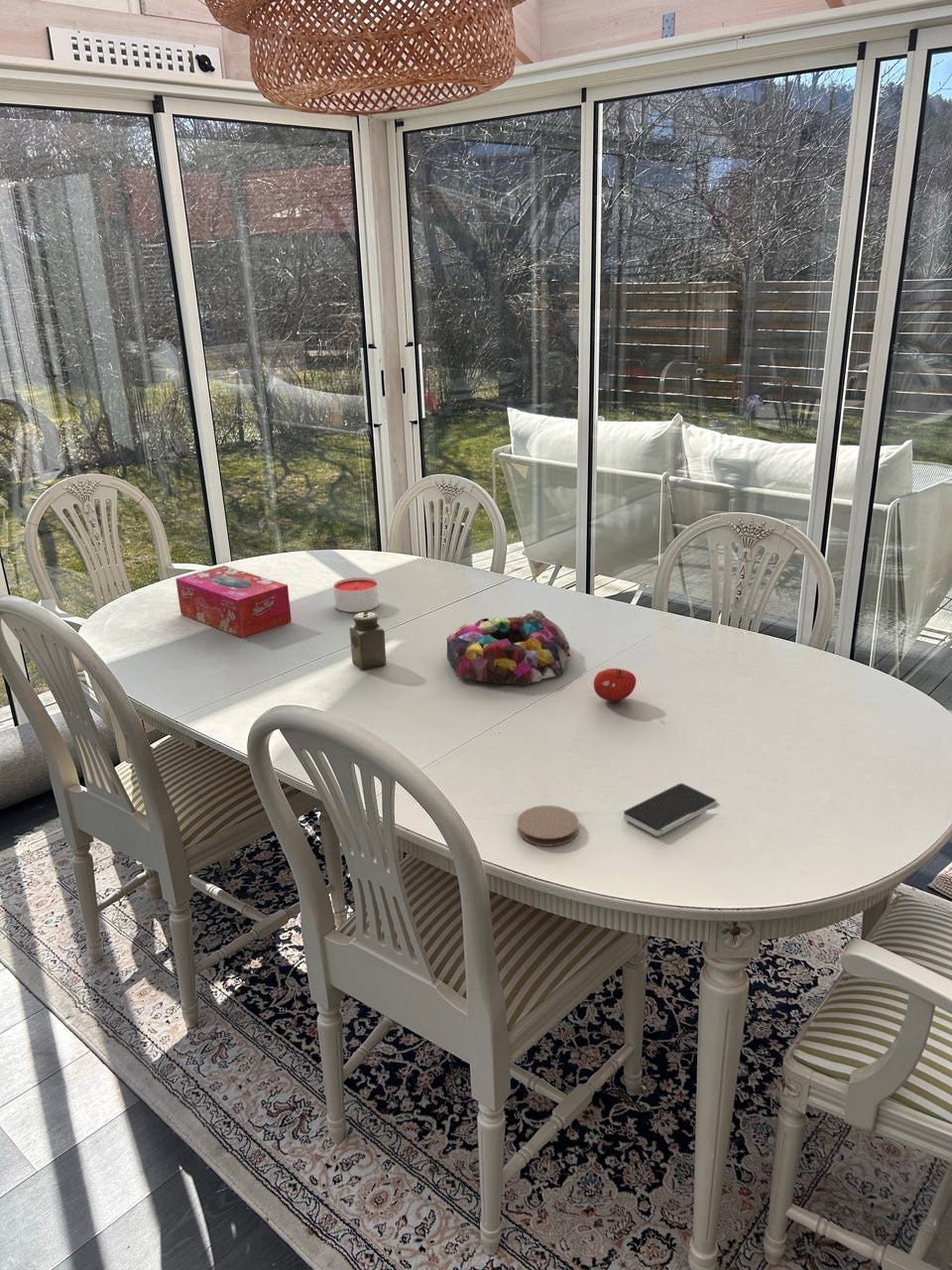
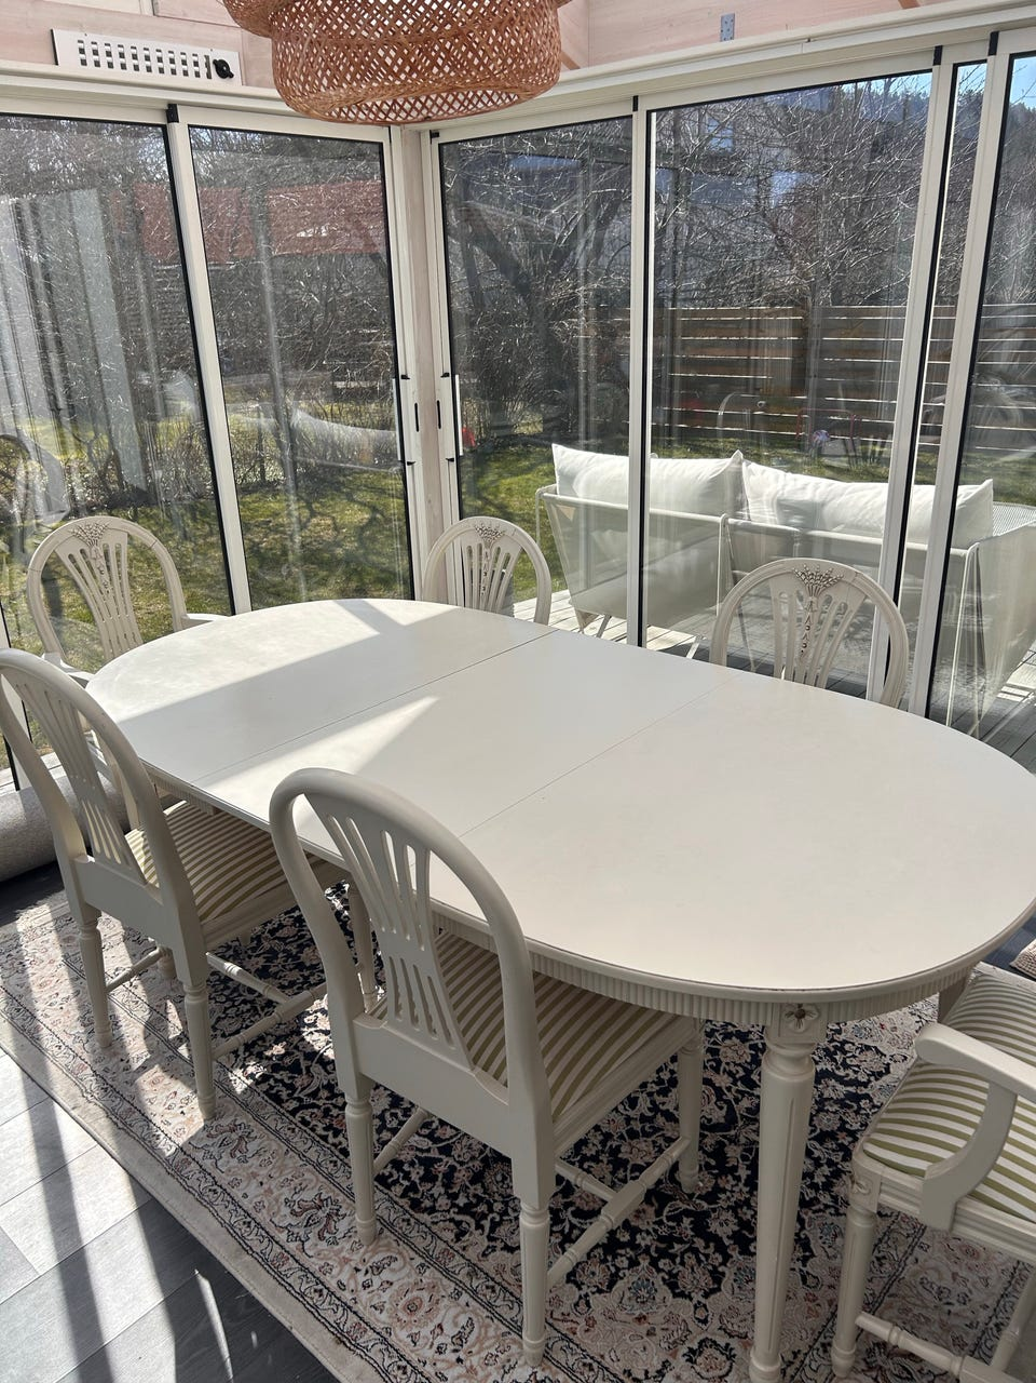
- fruit (614, 683)
- salt shaker (367, 639)
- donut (508, 641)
- smartphone (669, 808)
- candle (356, 593)
- tissue box (232, 599)
- coaster (547, 825)
